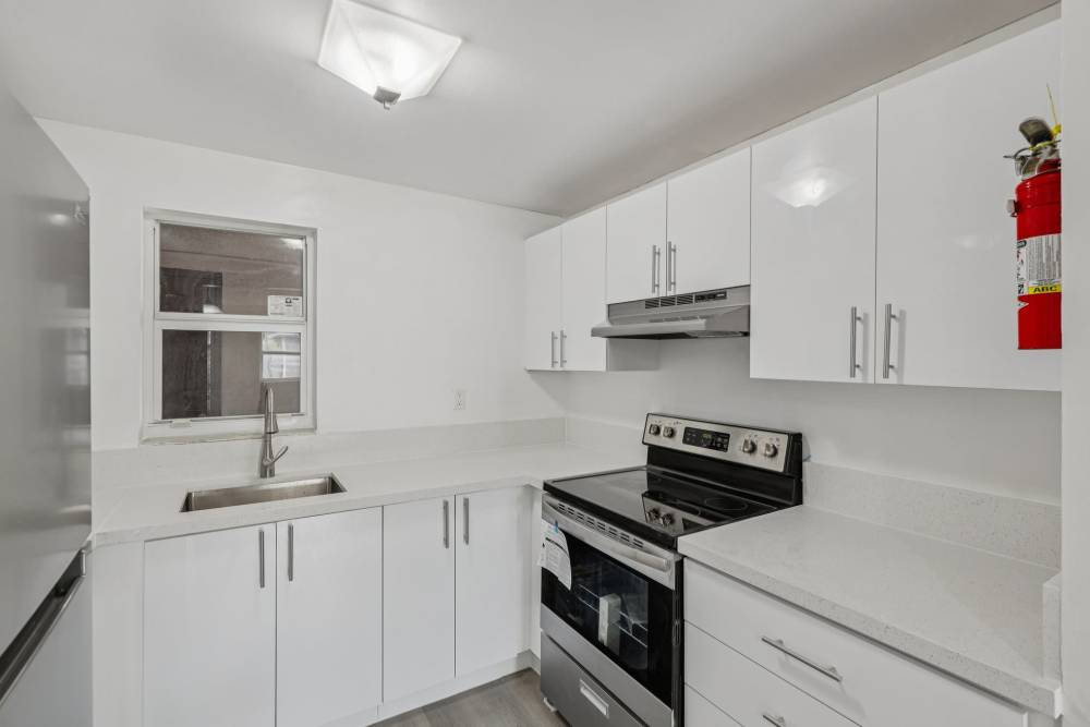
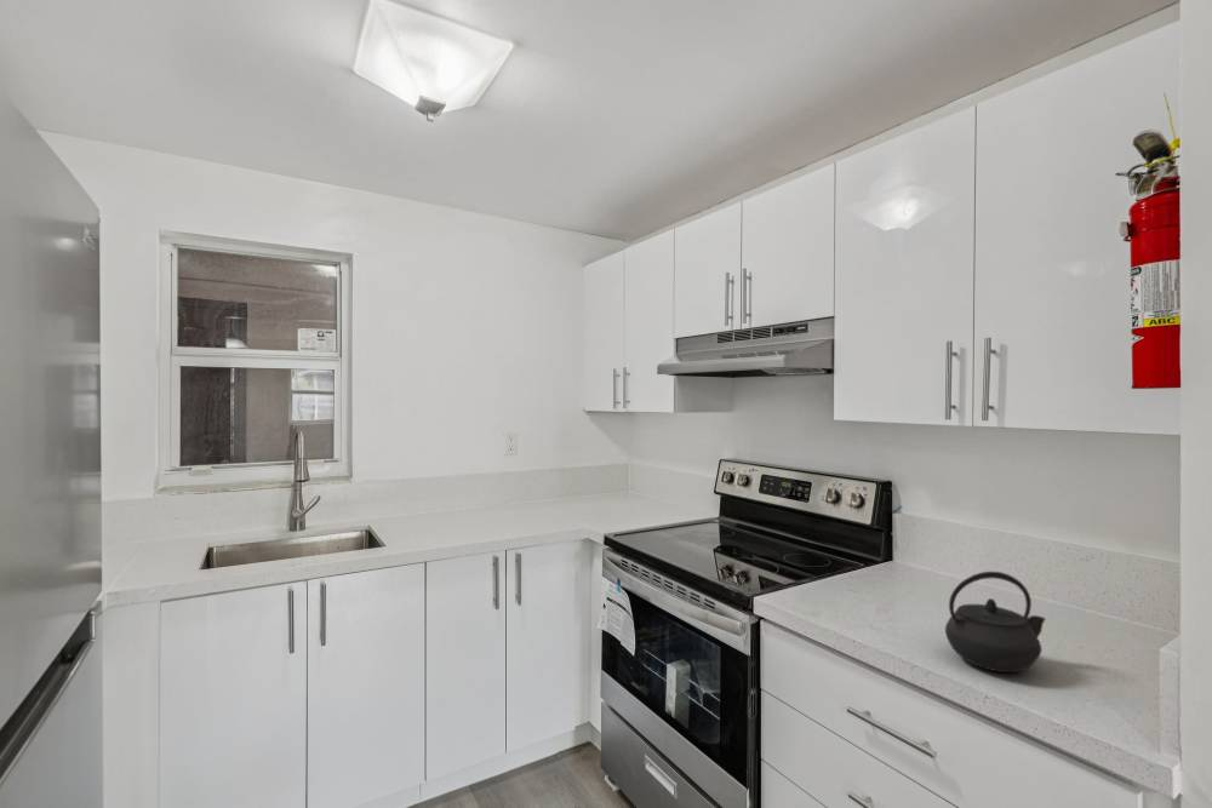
+ kettle (996, 617)
